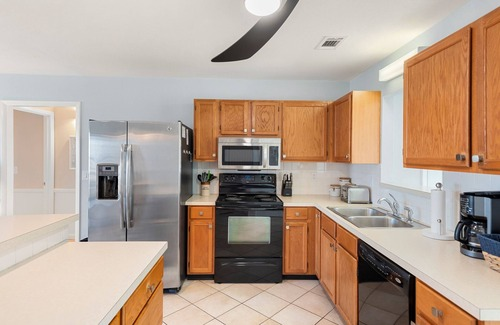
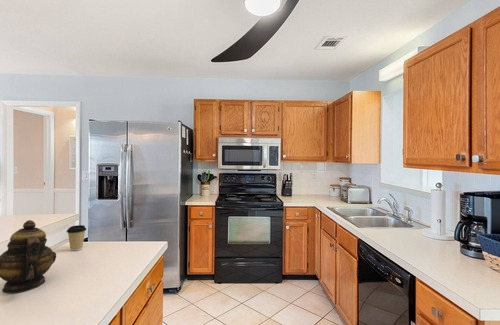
+ coffee cup (76, 238)
+ teapot (26, 252)
